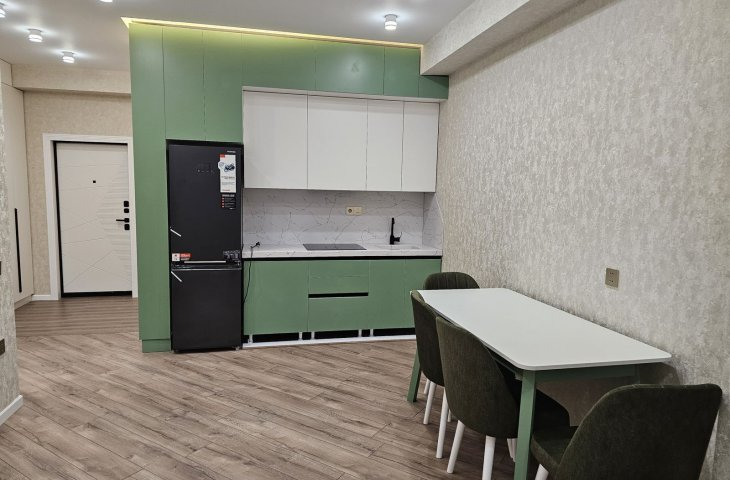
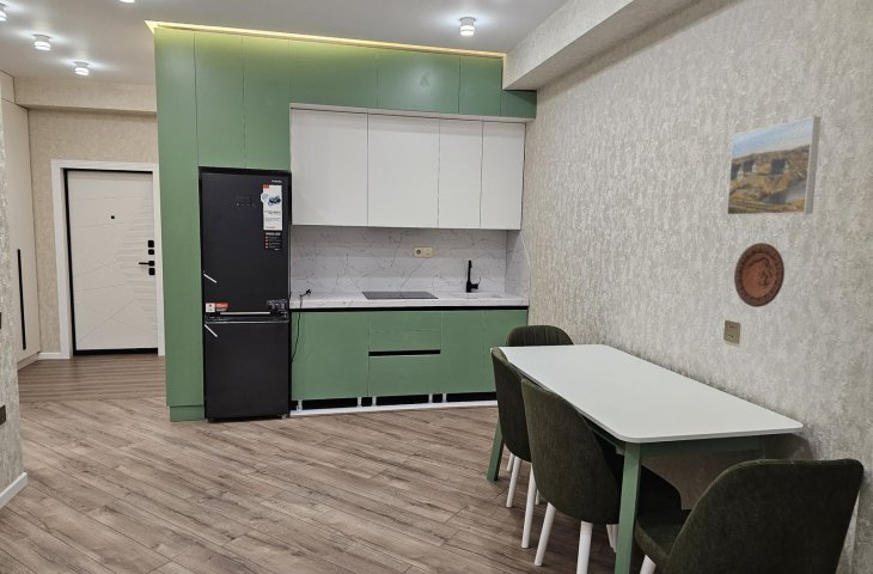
+ decorative plate (758, 275)
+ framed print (769, 170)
